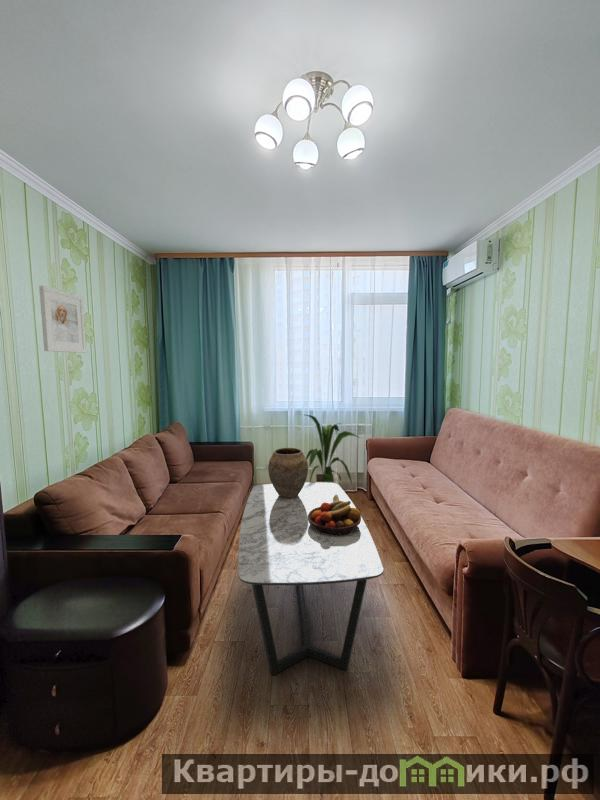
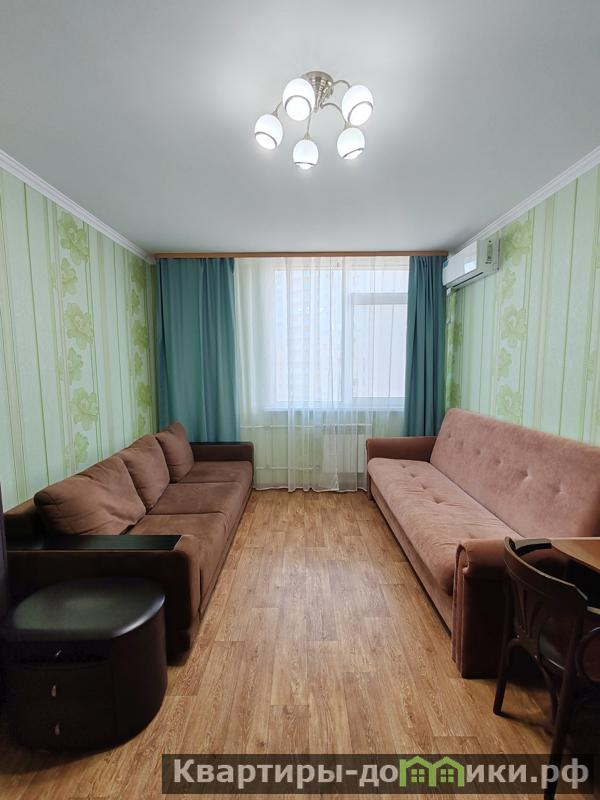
- fruit bowl (333, 513)
- coffee table (302, 564)
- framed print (64, 322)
- house plant (333, 458)
- vase (288, 472)
